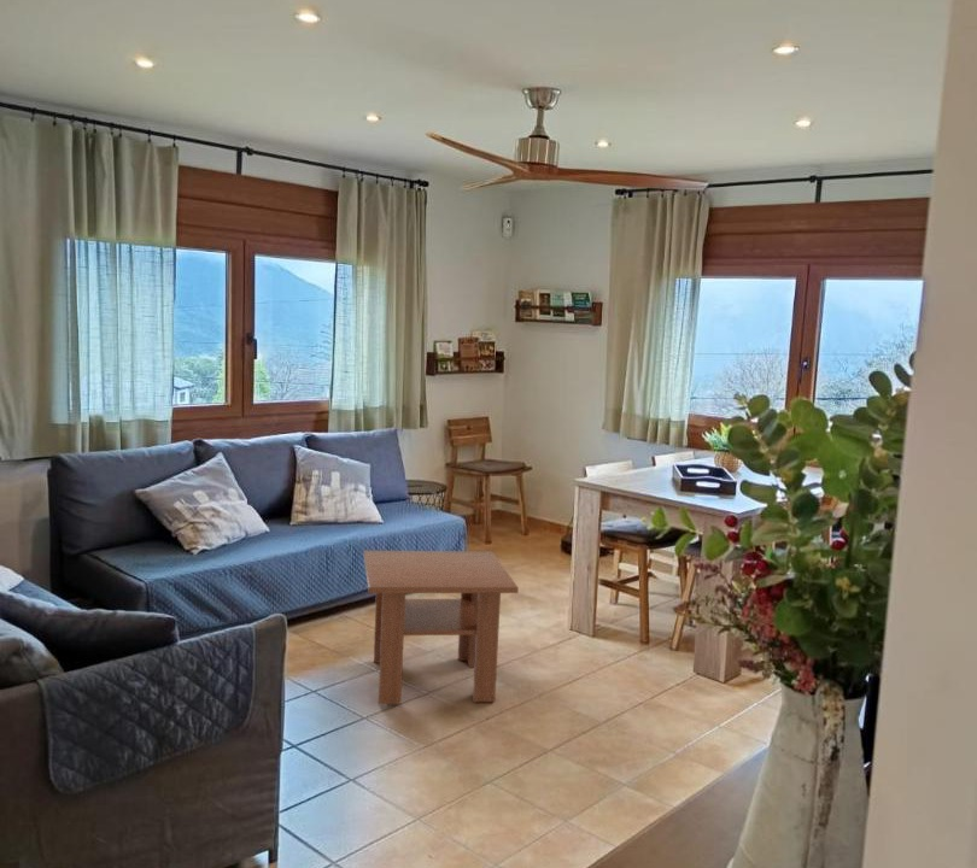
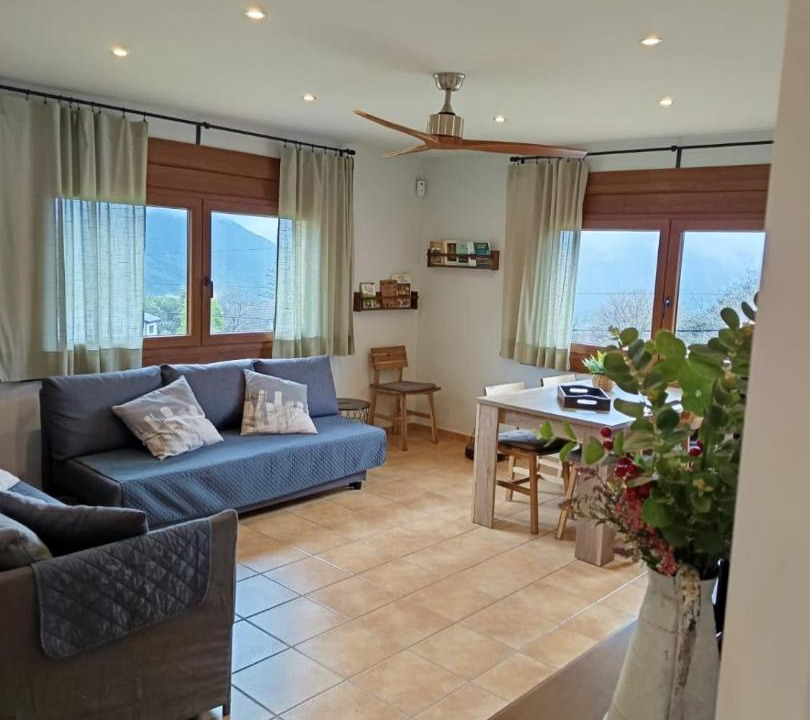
- coffee table (433, 623)
